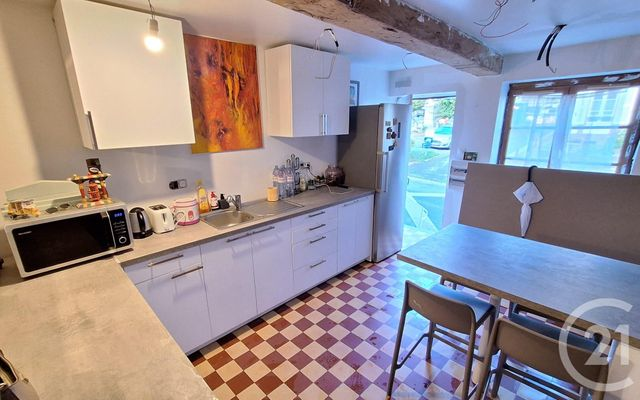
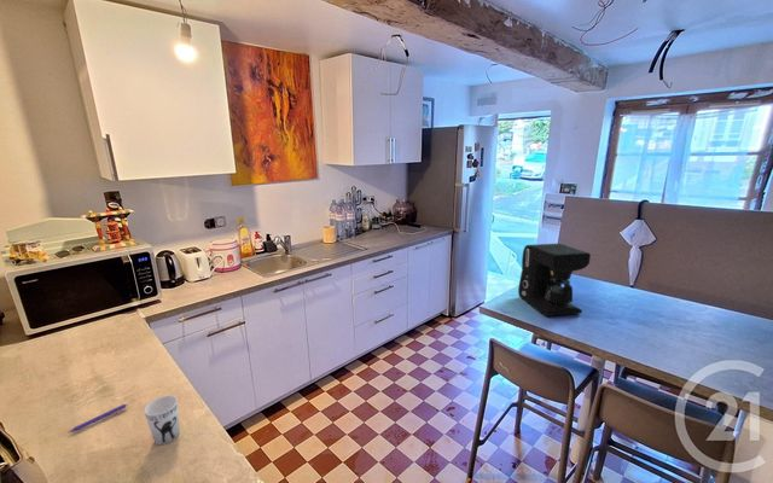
+ cup (163, 420)
+ coffee maker (552, 277)
+ pen (98, 418)
